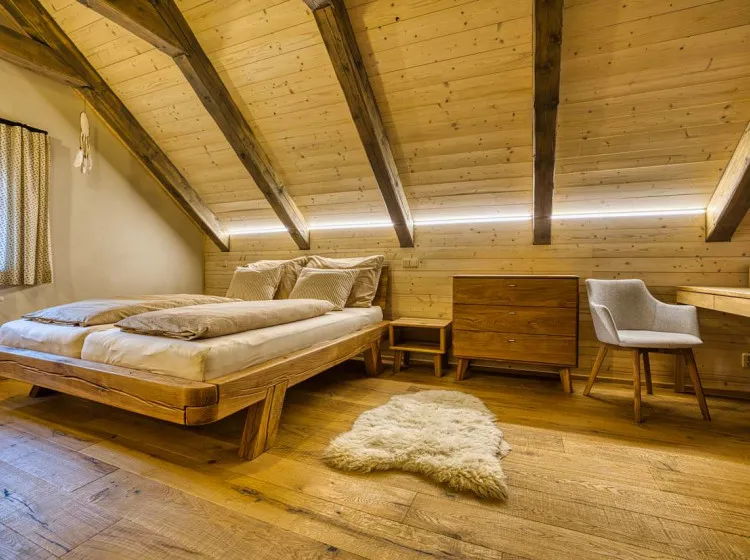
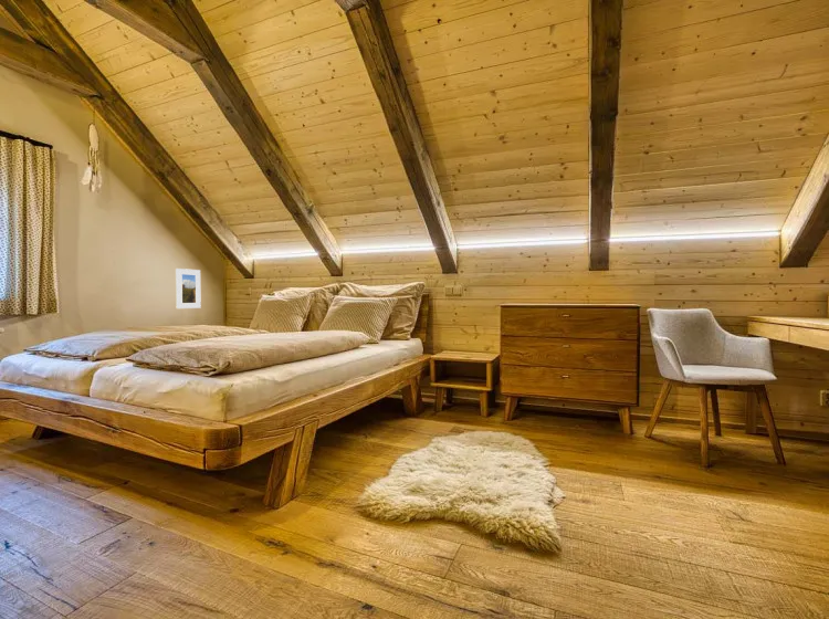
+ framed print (188, 288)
